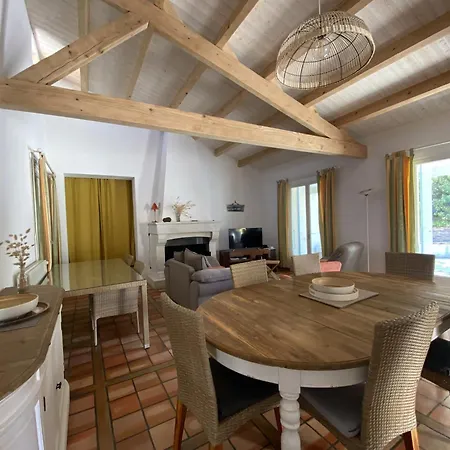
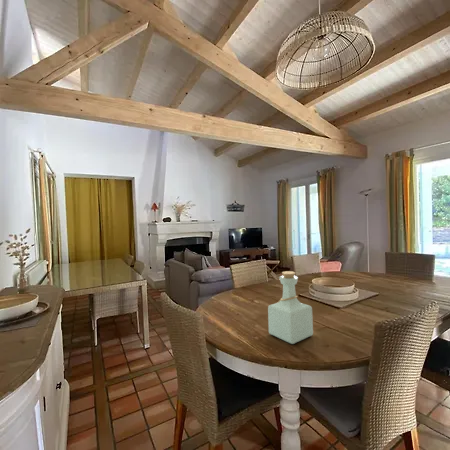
+ bottle (287, 303)
